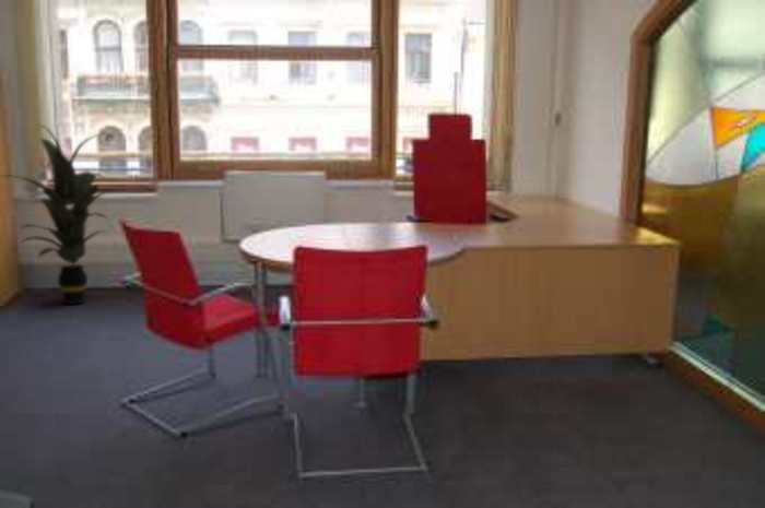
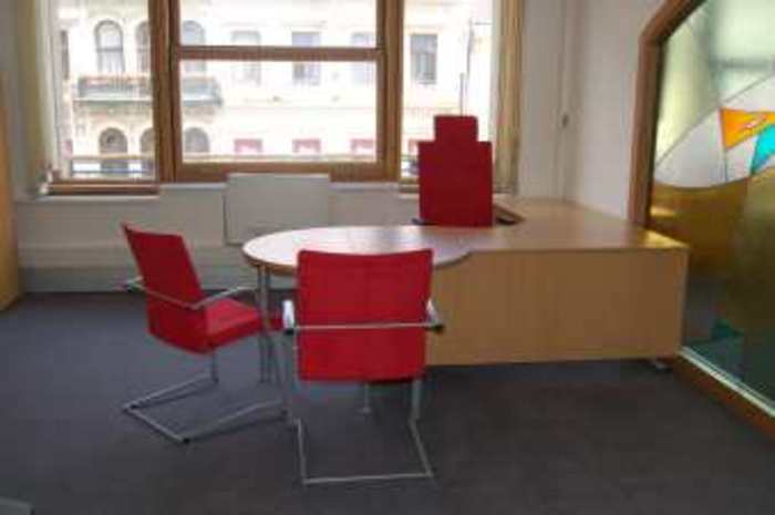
- indoor plant (63, 214)
